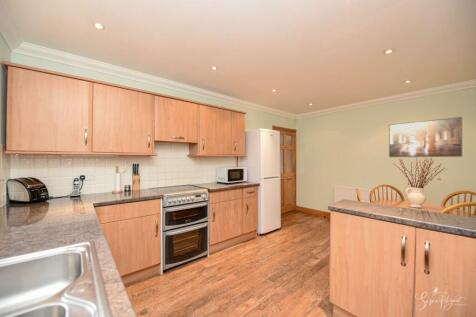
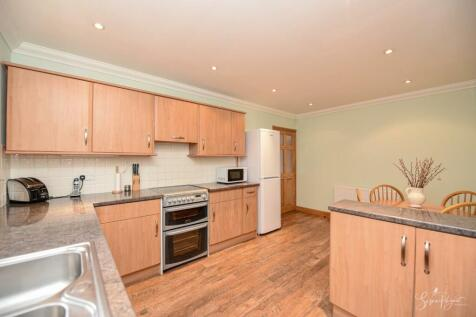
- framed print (421, 139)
